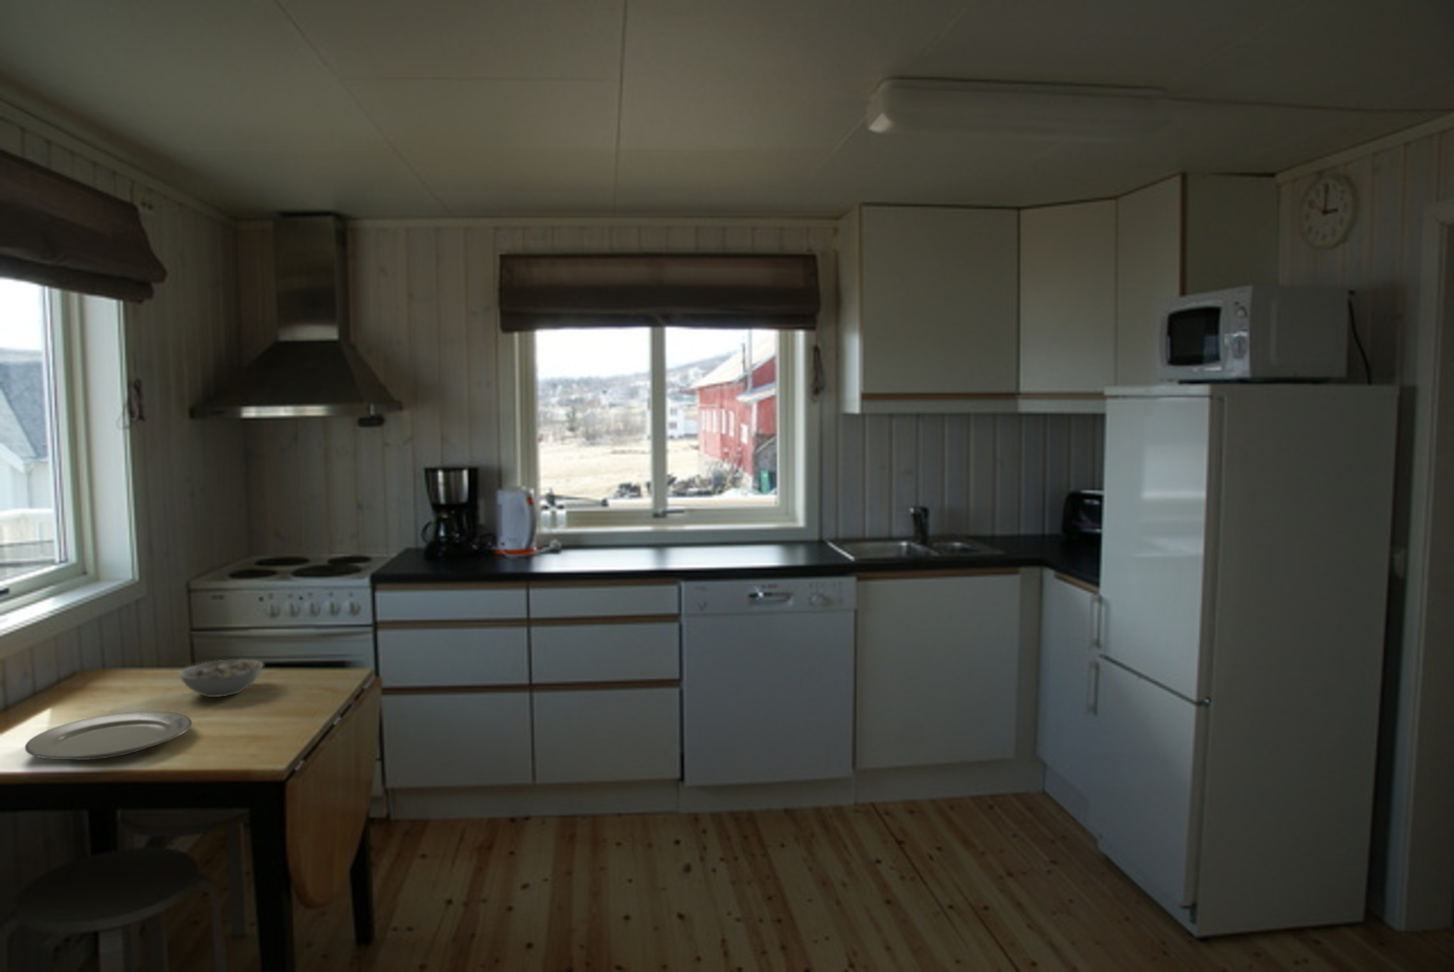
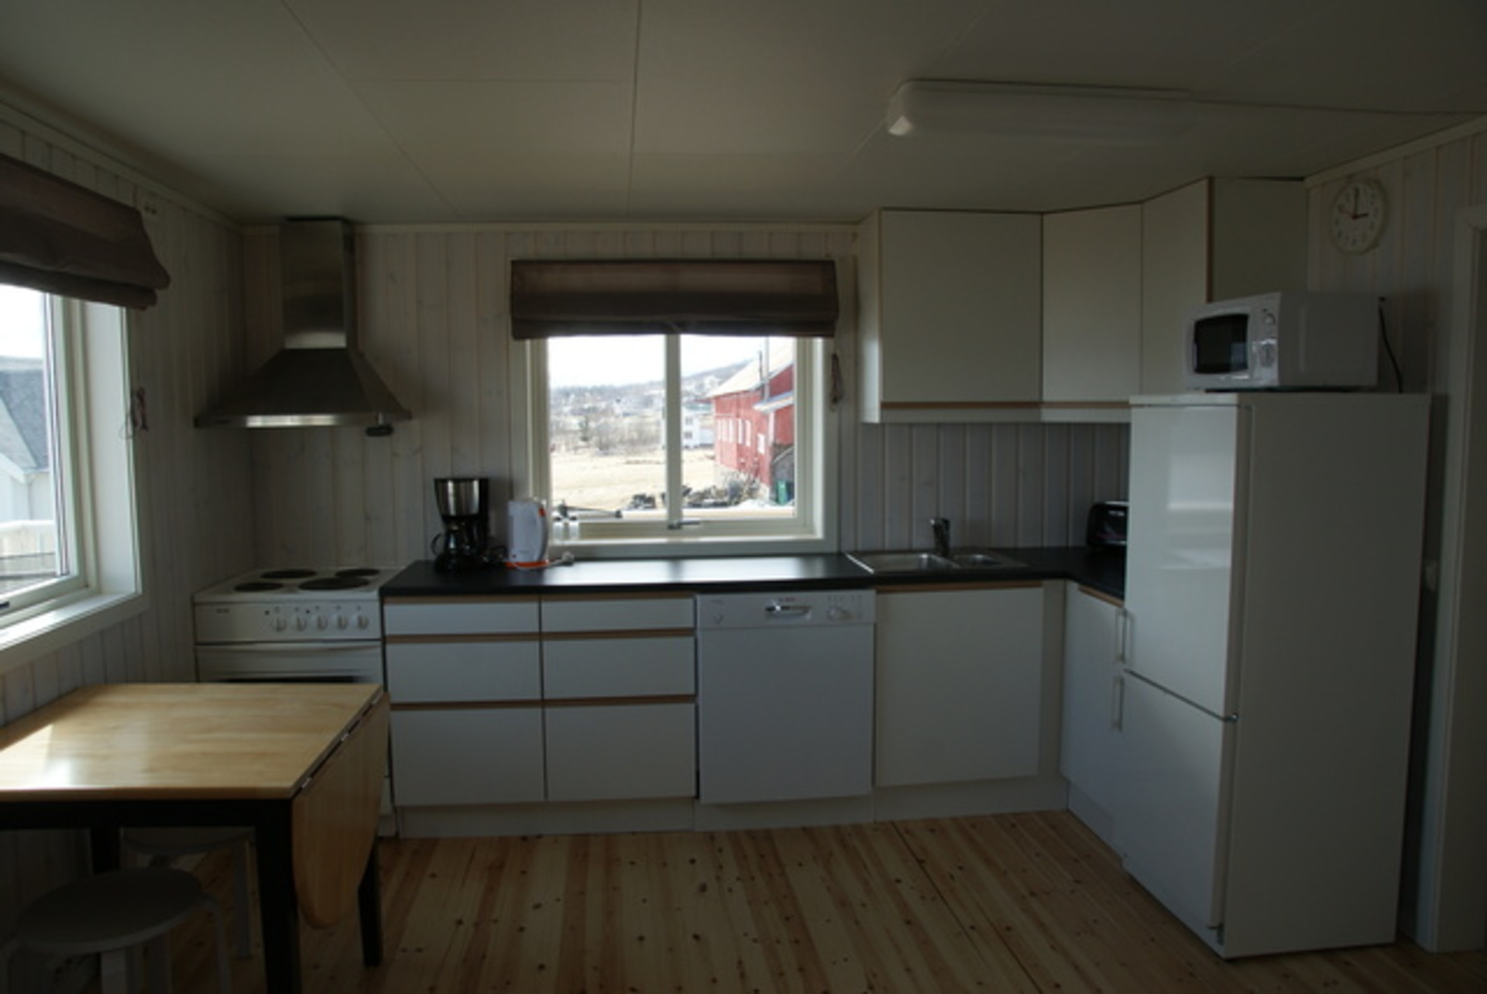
- bowl (221, 677)
- chinaware (112, 738)
